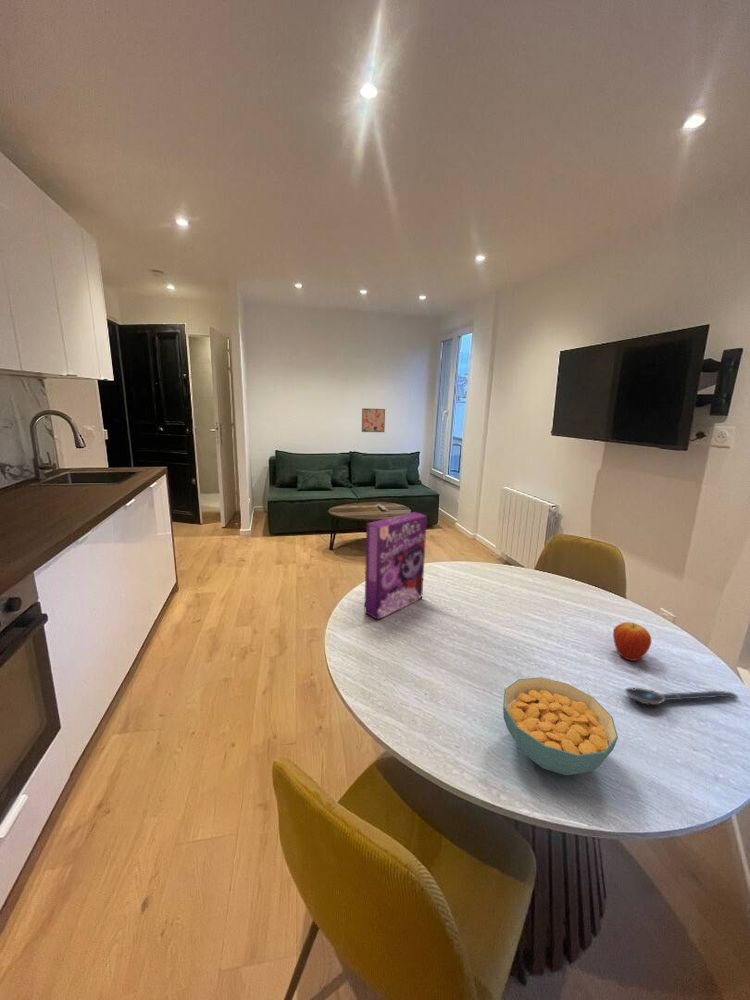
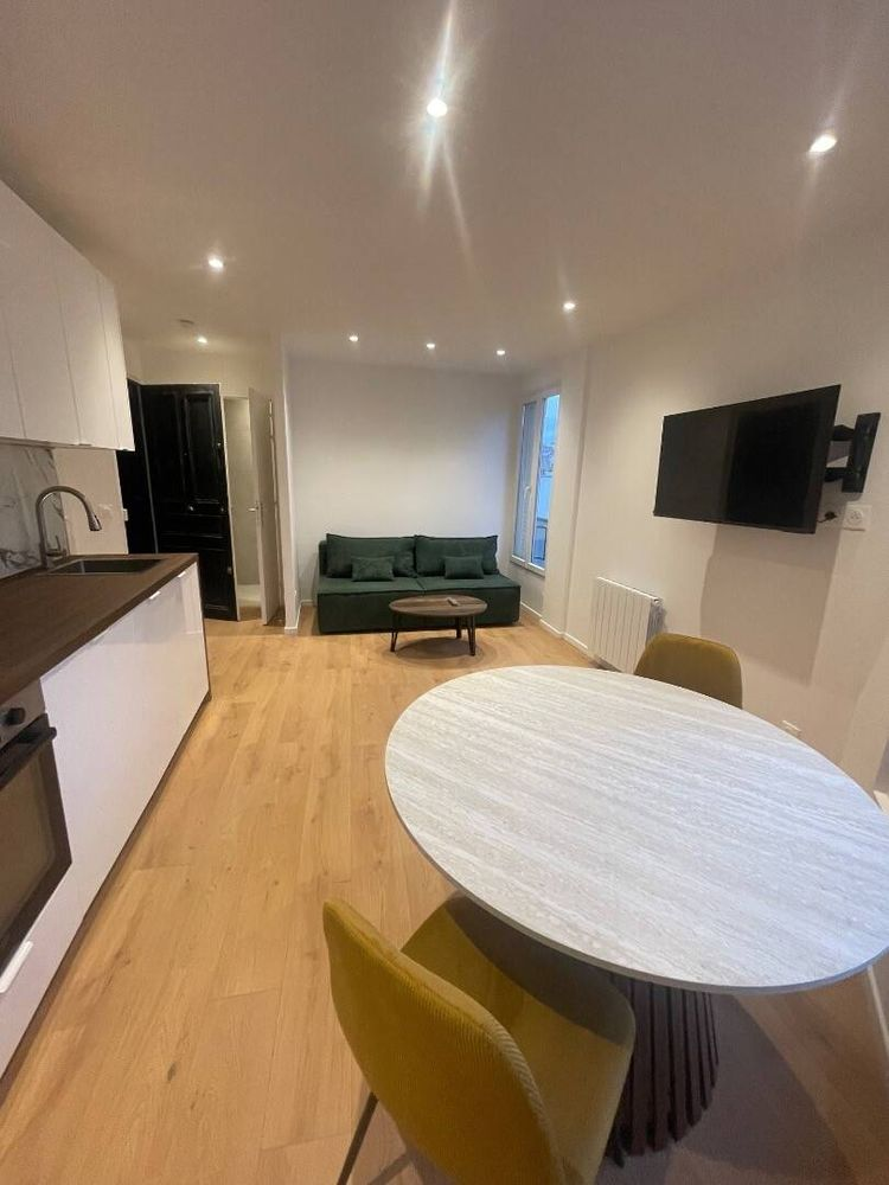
- fruit (631, 639)
- spoon (683, 696)
- cereal box (396, 563)
- cereal bowl (553, 733)
- wall art (373, 420)
